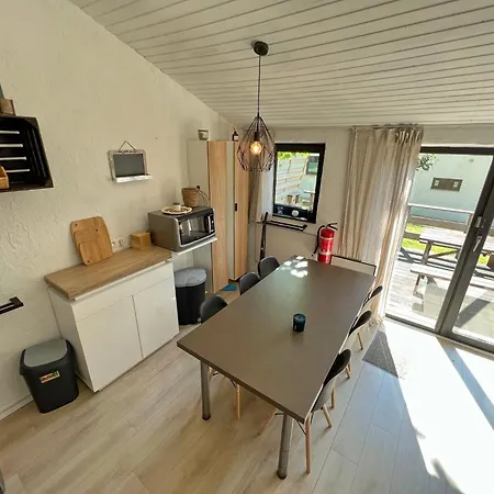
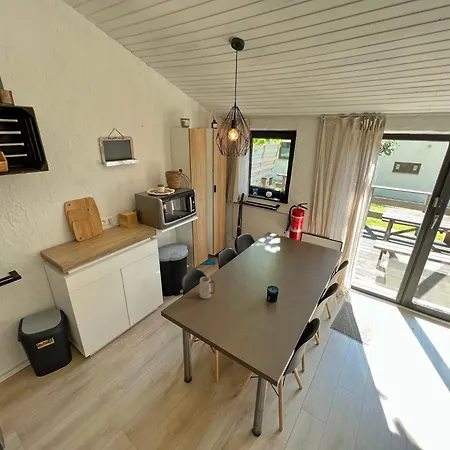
+ mug (207, 287)
